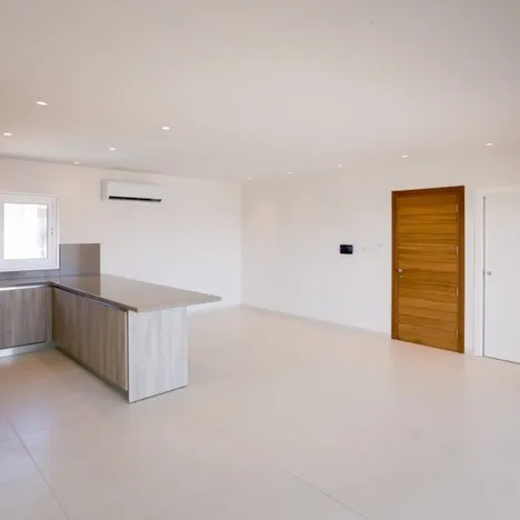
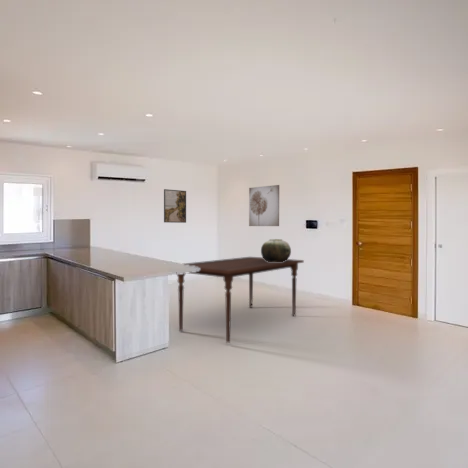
+ wall art (263, 206)
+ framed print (175, 206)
+ ceramic pot (275, 249)
+ dining table (249, 292)
